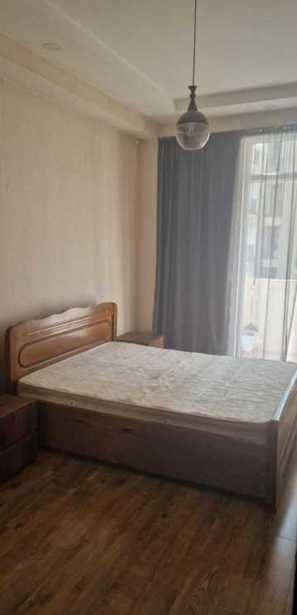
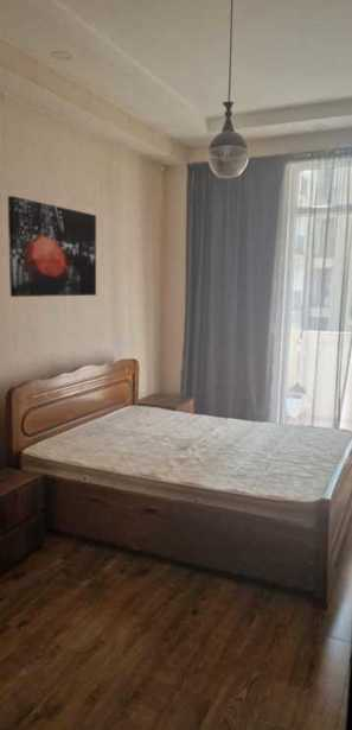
+ wall art (57, 252)
